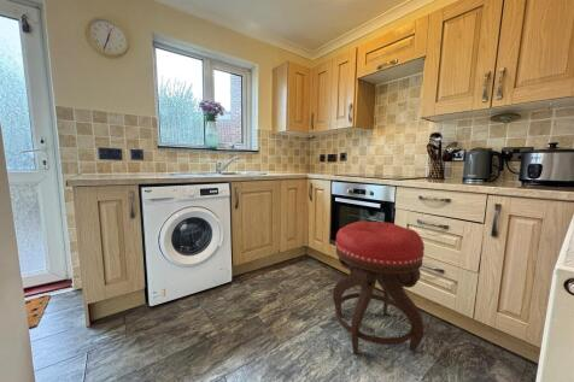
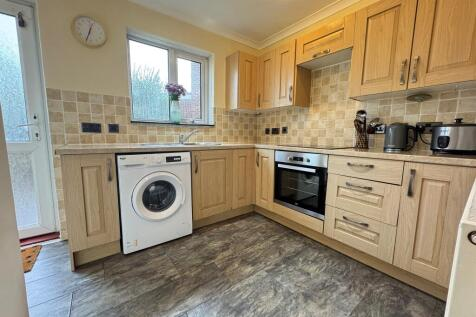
- stool (375, 281)
